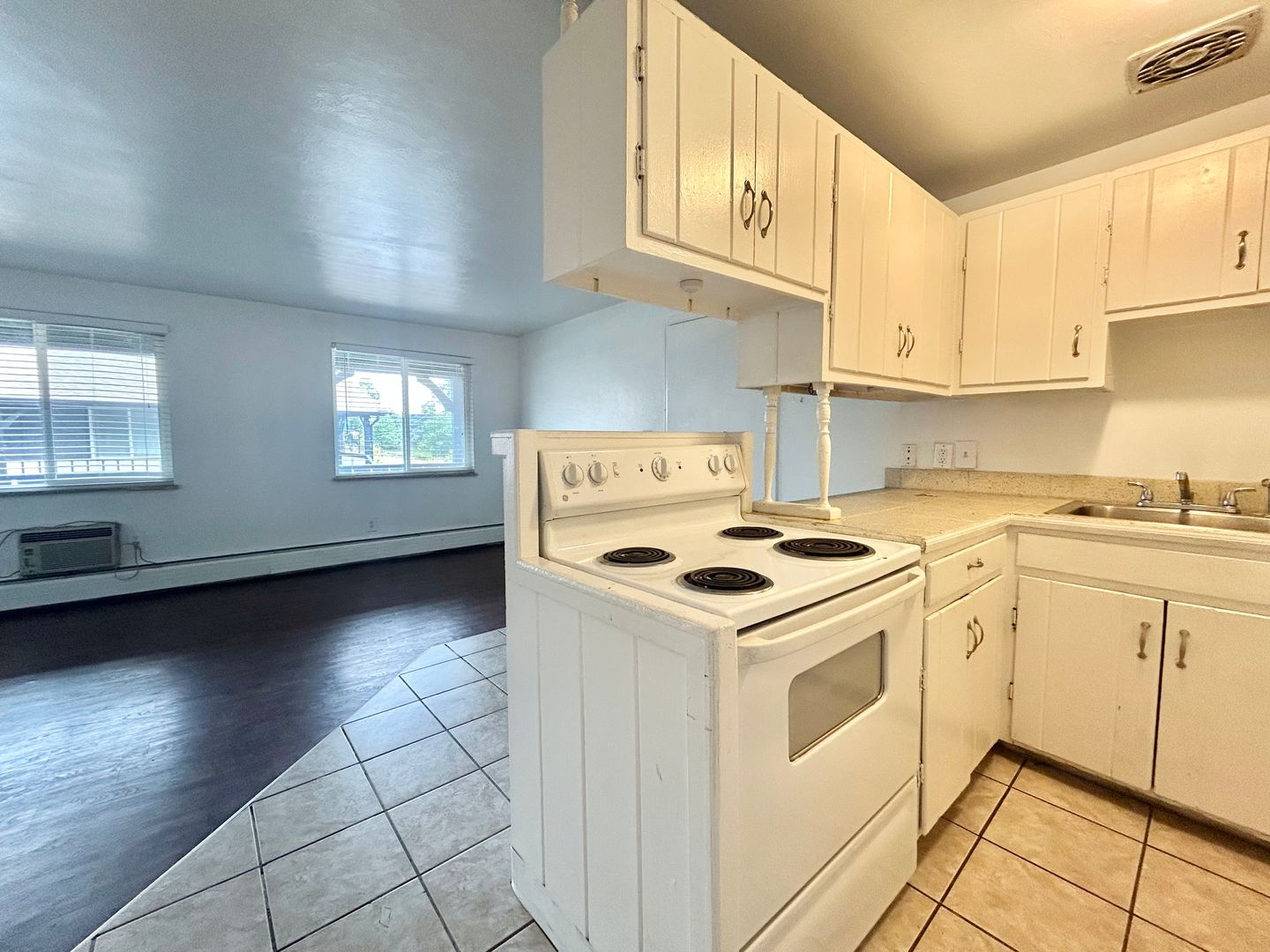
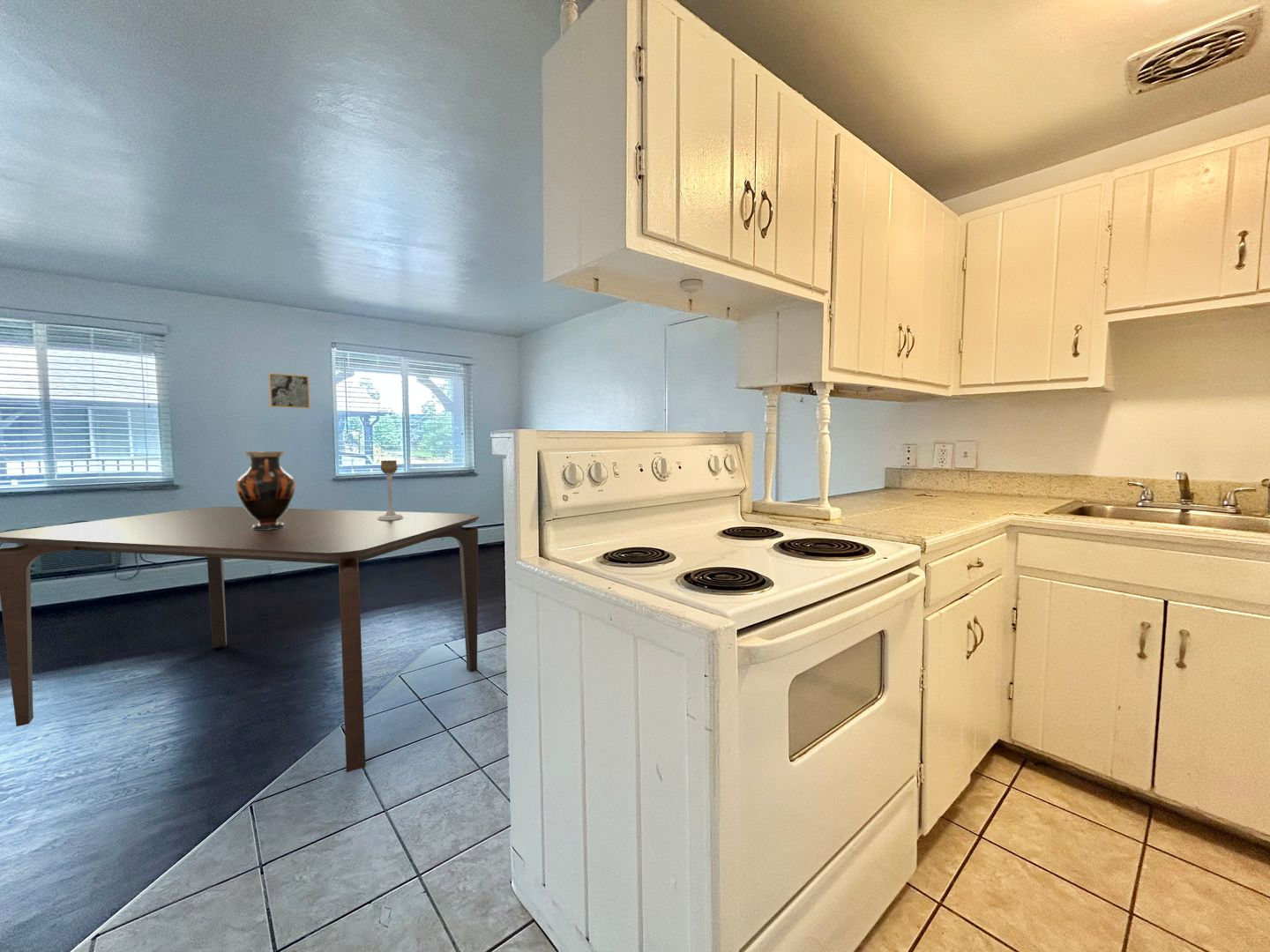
+ candle holder (389, 489)
+ wall art (289, 390)
+ dining table (225, 611)
+ vase (266, 489)
